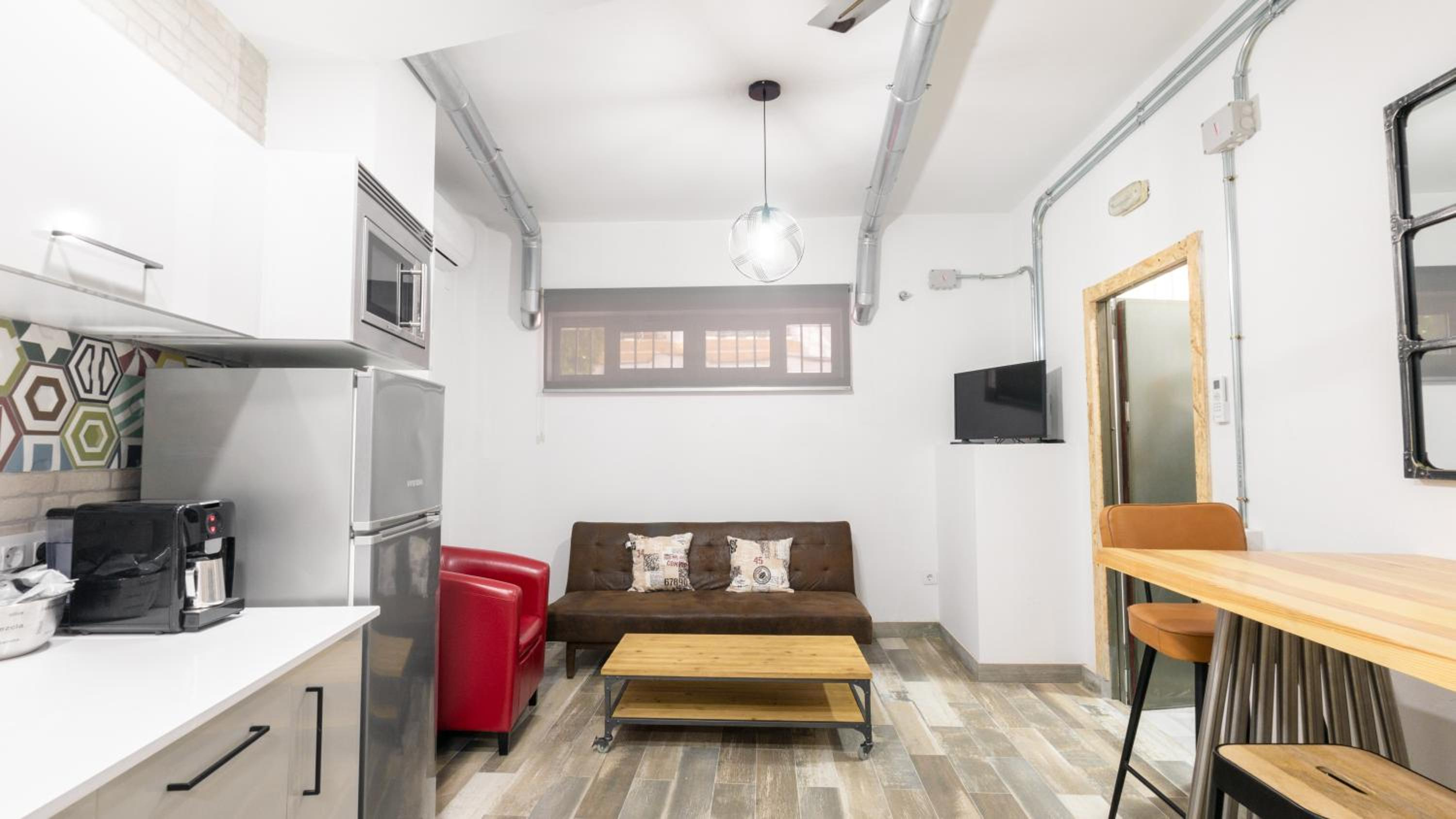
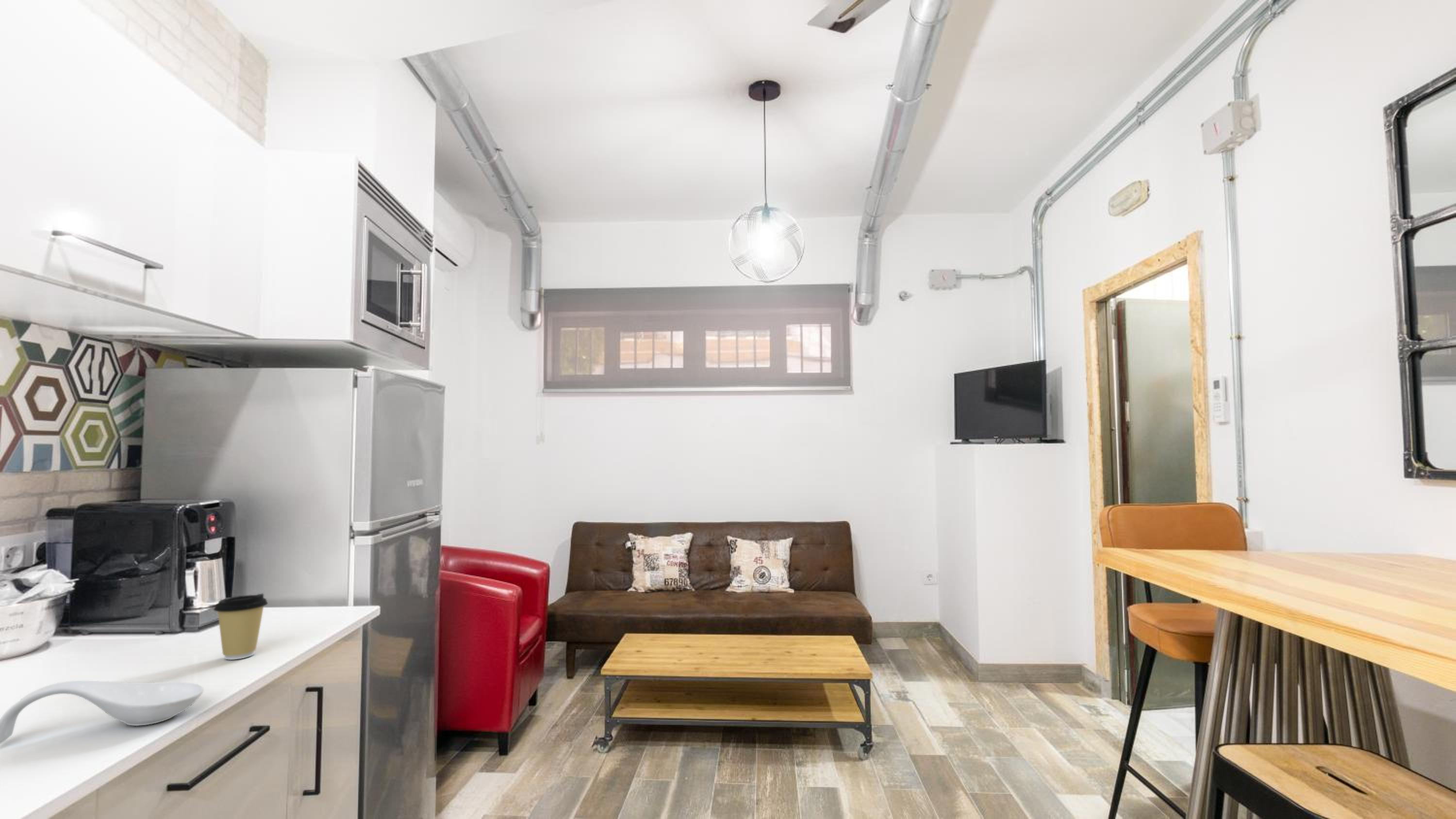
+ spoon rest (106, 702)
+ coffee cup (240, 626)
